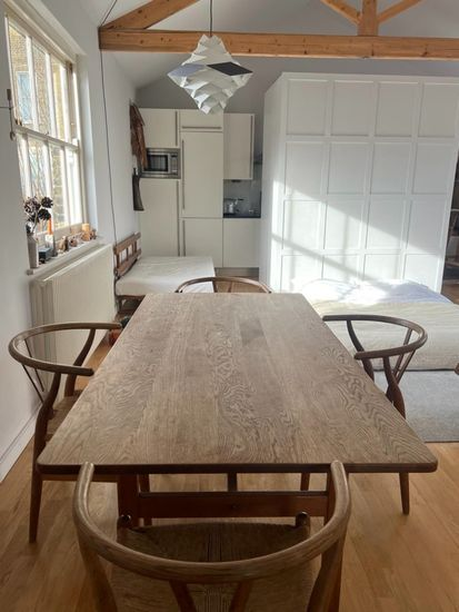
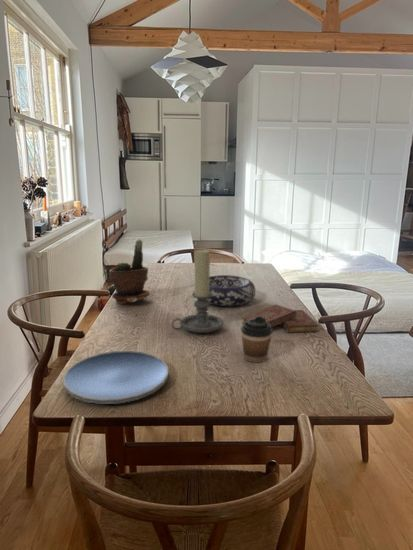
+ candle holder (197, 289)
+ plate (117, 375)
+ decorative bowl (225, 290)
+ potted plant (129, 271)
+ coffee cup (256, 338)
+ book (276, 317)
